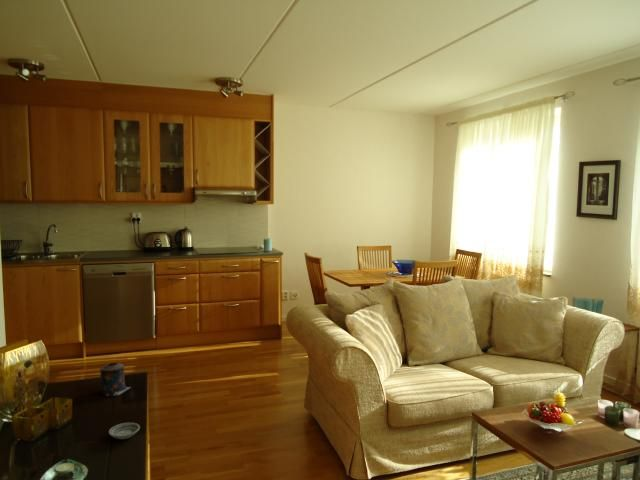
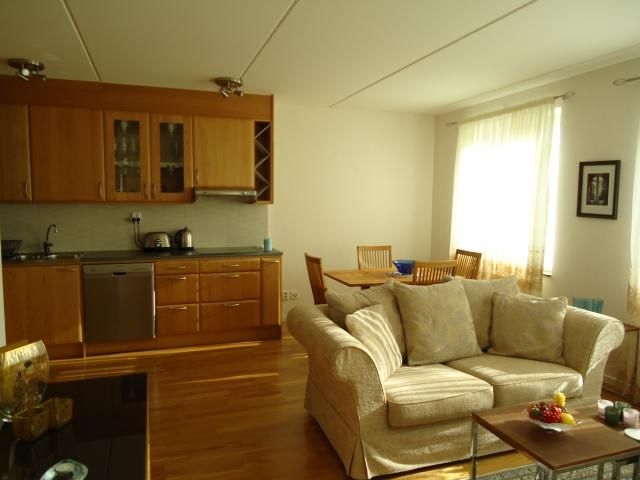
- candle (116, 377)
- saucer (124, 432)
